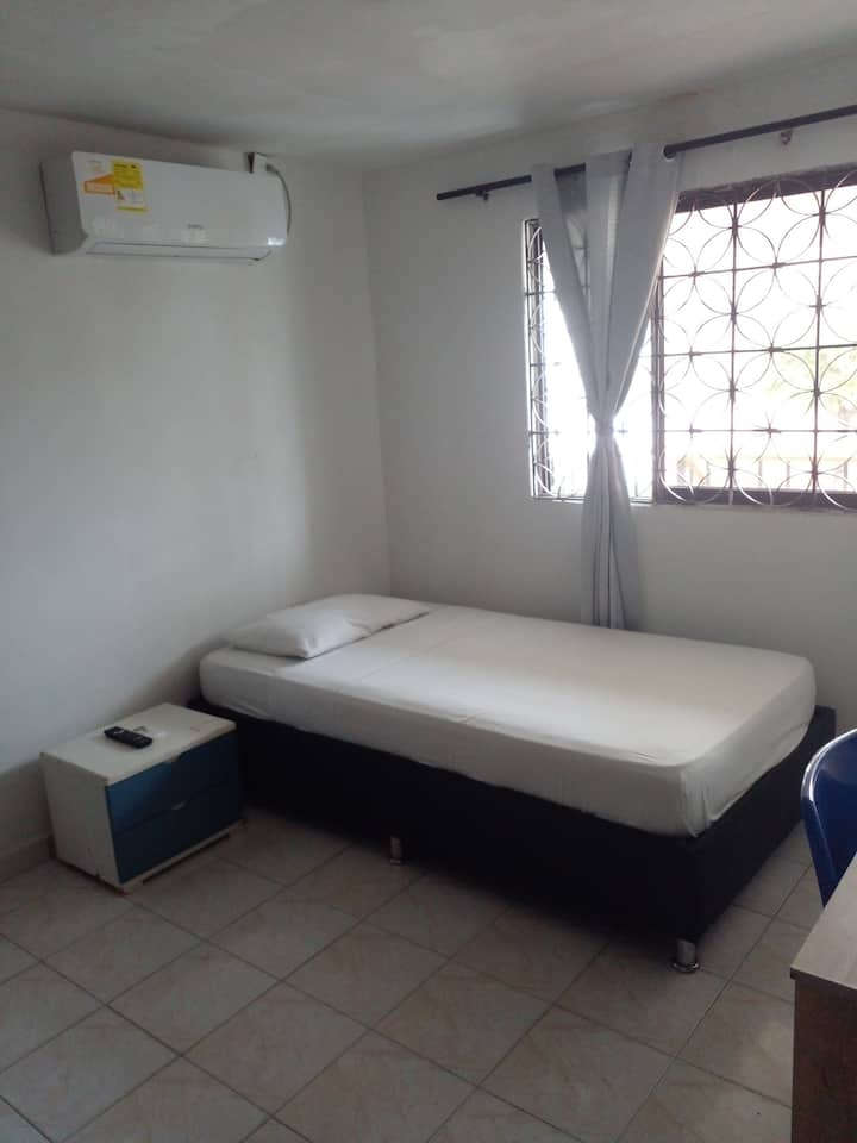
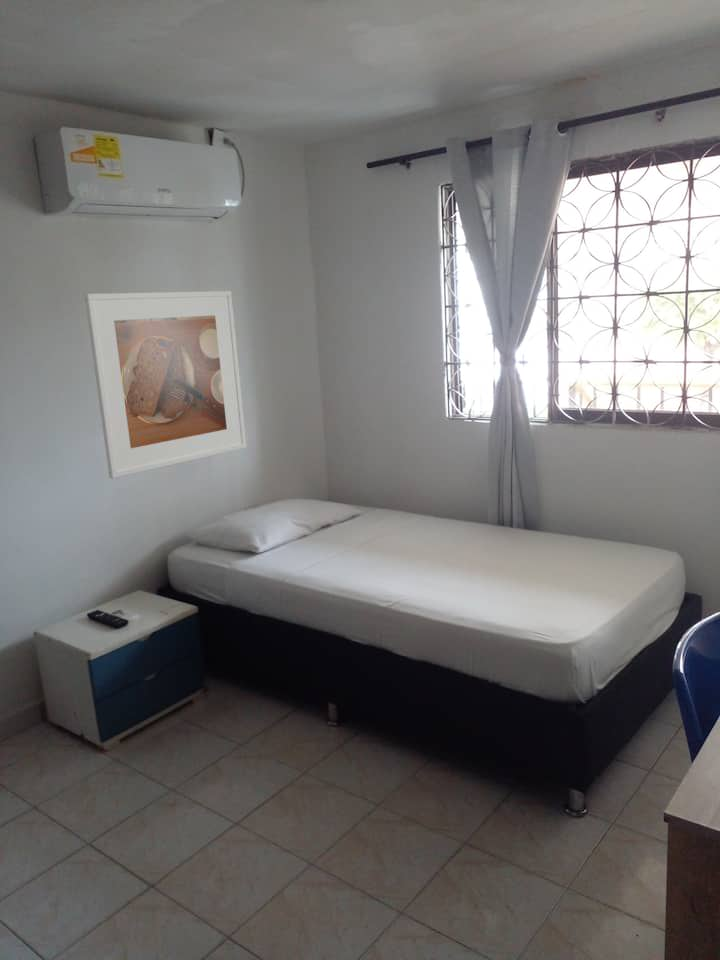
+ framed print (173, 379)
